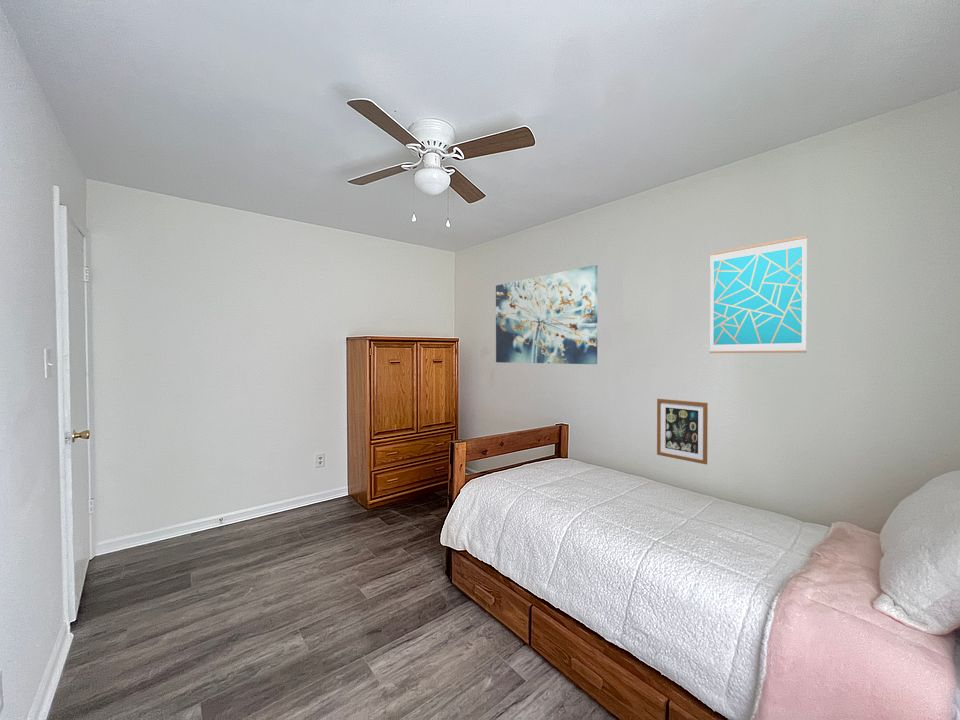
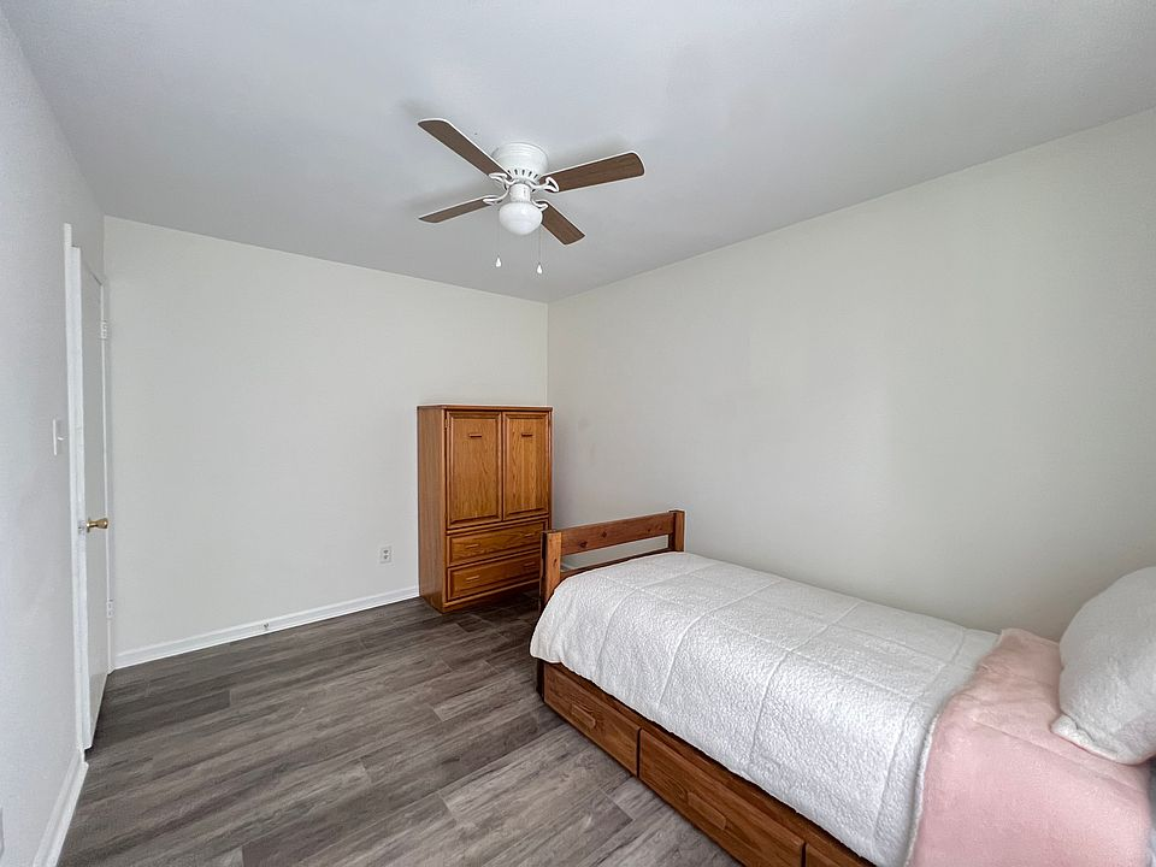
- wall art (540, 320)
- wall art (681, 430)
- wall art (754, 299)
